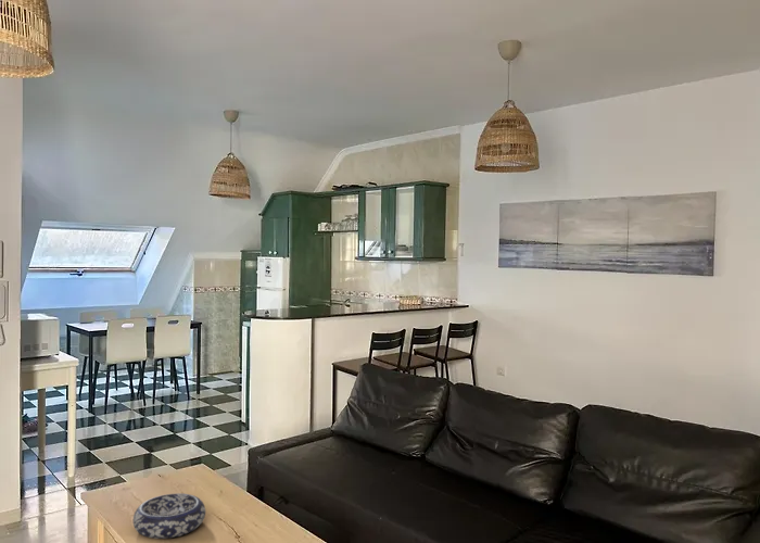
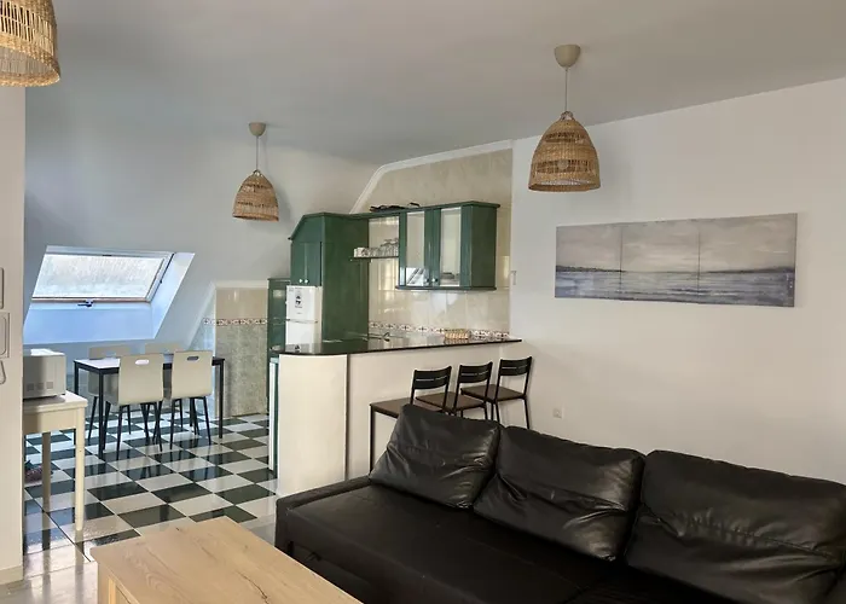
- decorative bowl (169, 515)
